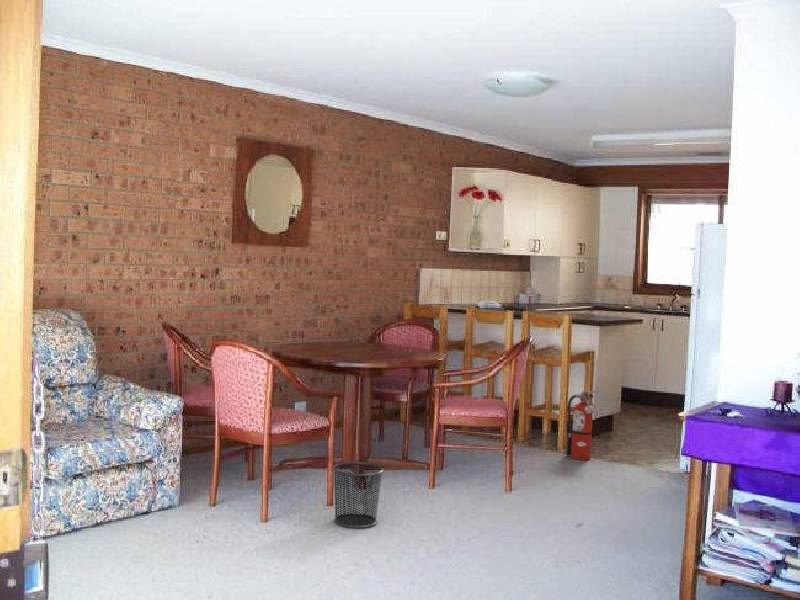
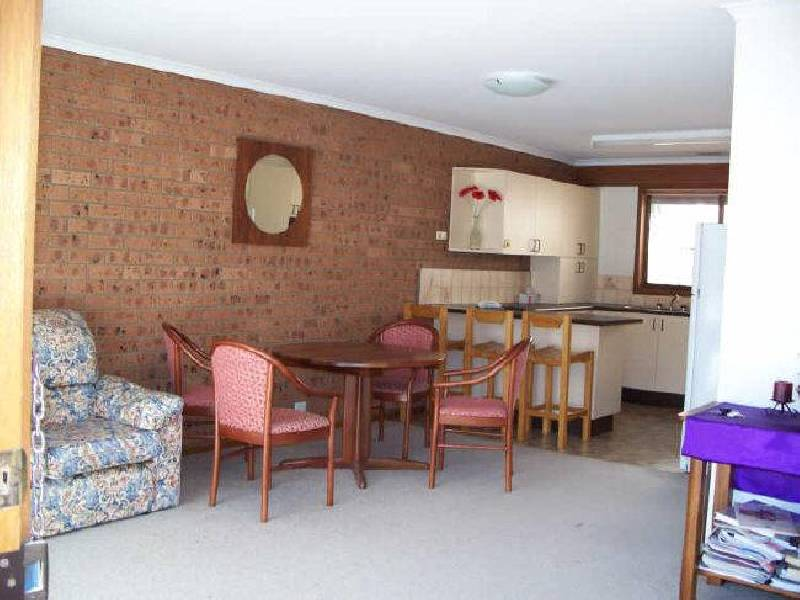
- fire extinguisher (581, 423)
- waste bin (356, 494)
